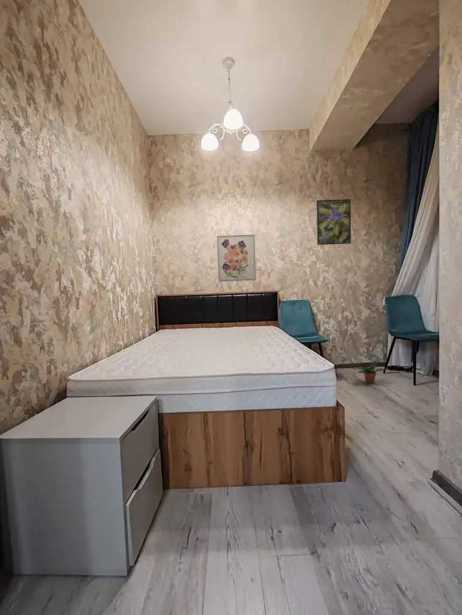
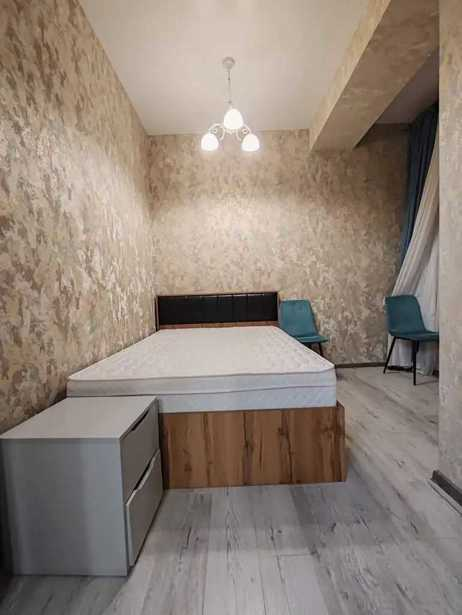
- wall art (236, 258)
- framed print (333, 222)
- potted plant (369, 370)
